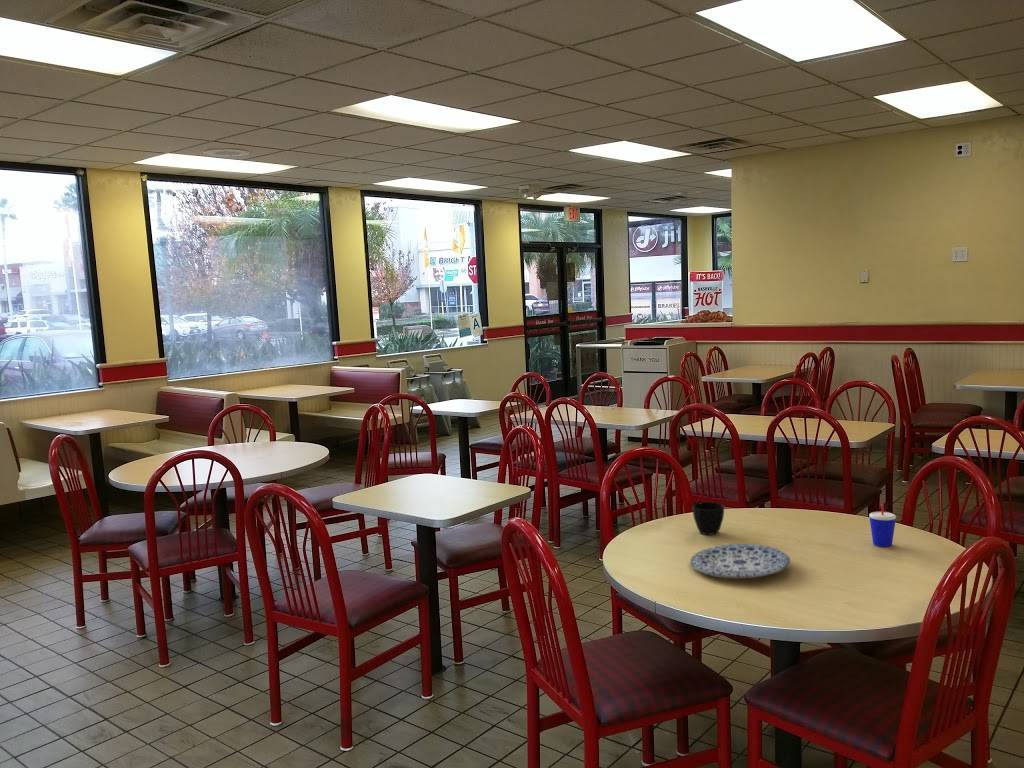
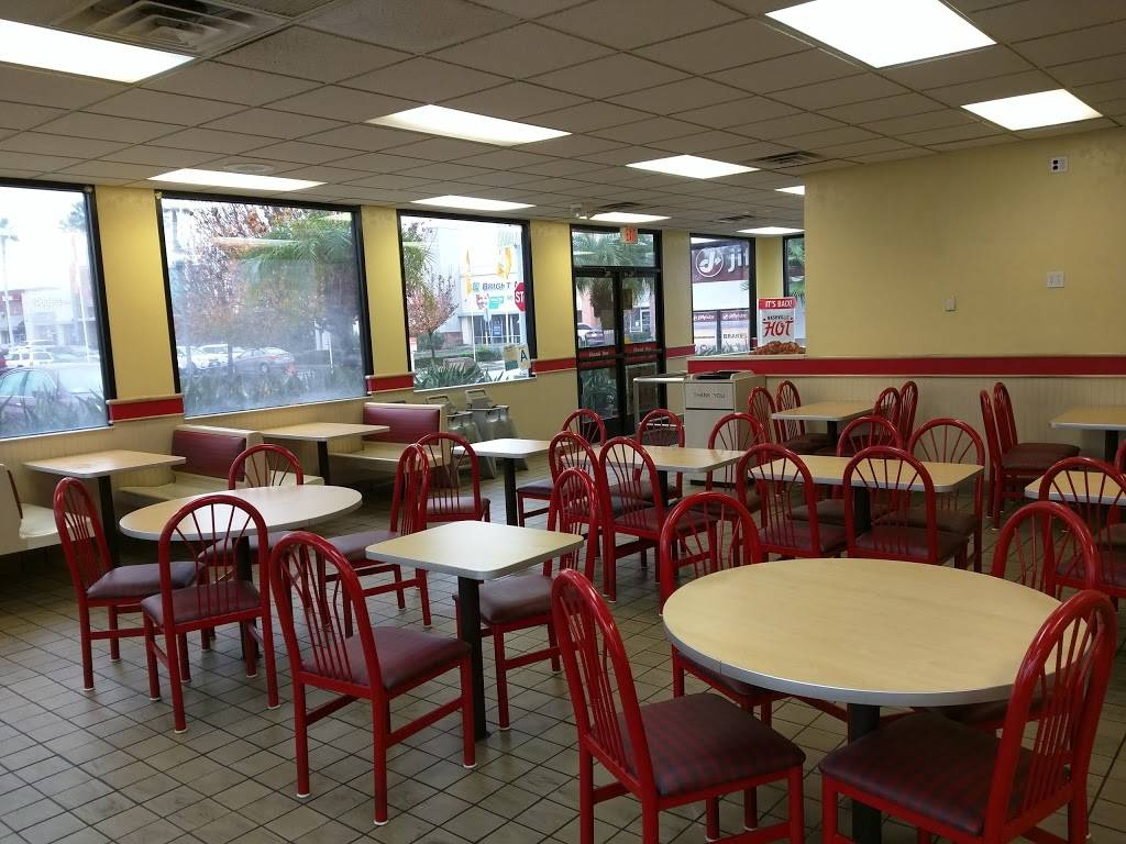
- beverage cup (882, 524)
- cup (710, 518)
- plate (739, 561)
